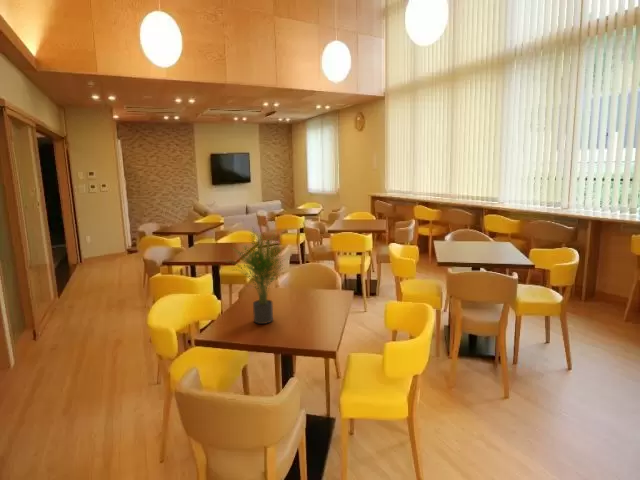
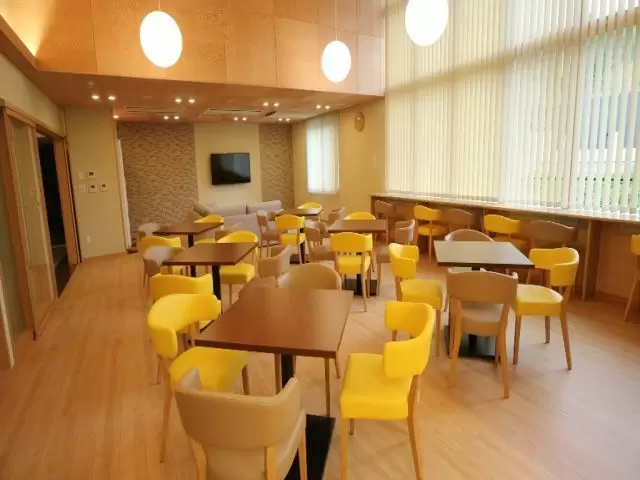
- potted plant (256, 274)
